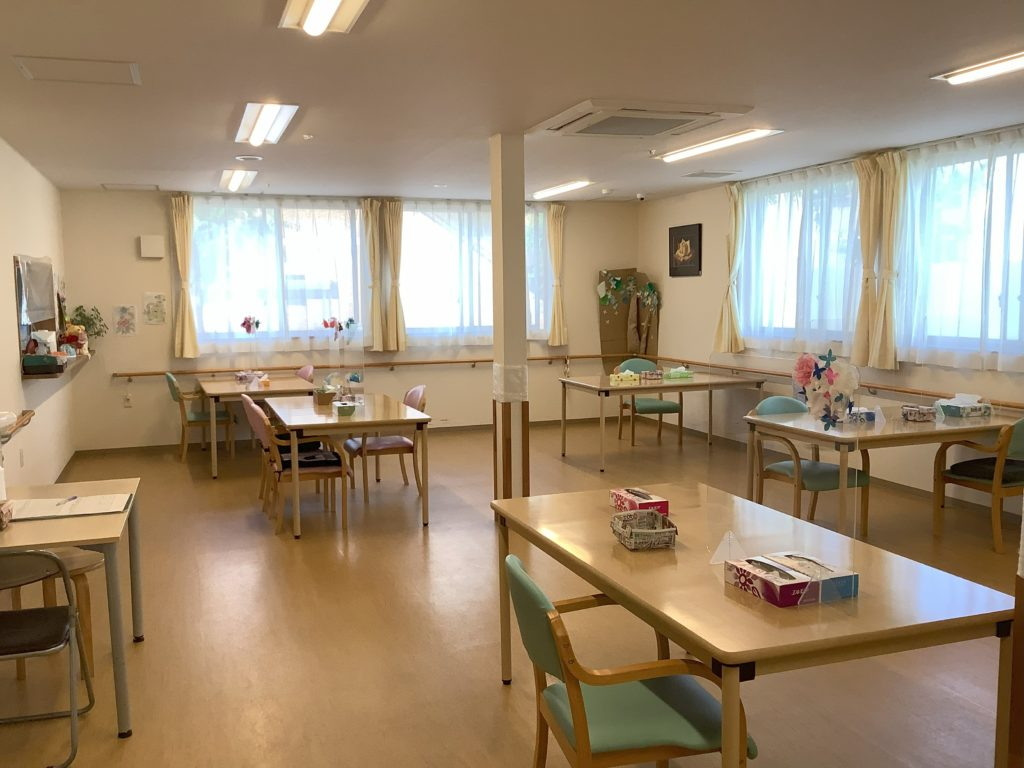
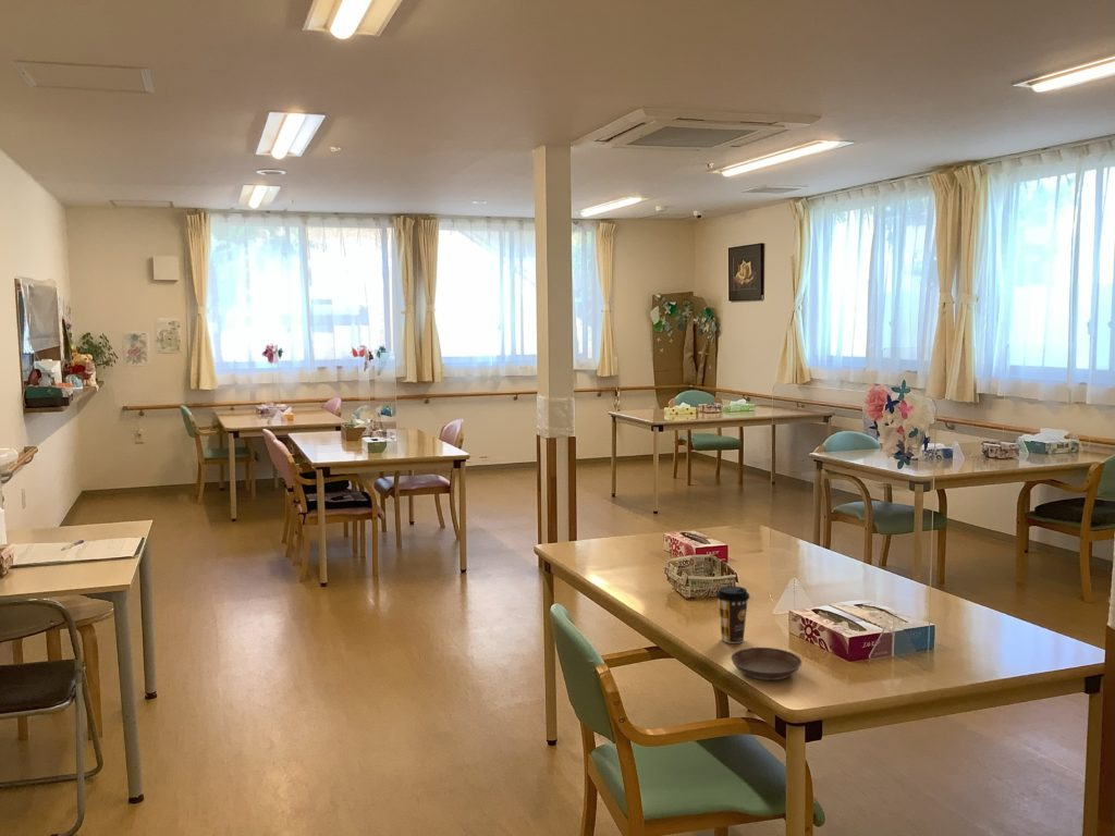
+ saucer (765, 665)
+ coffee cup (732, 614)
